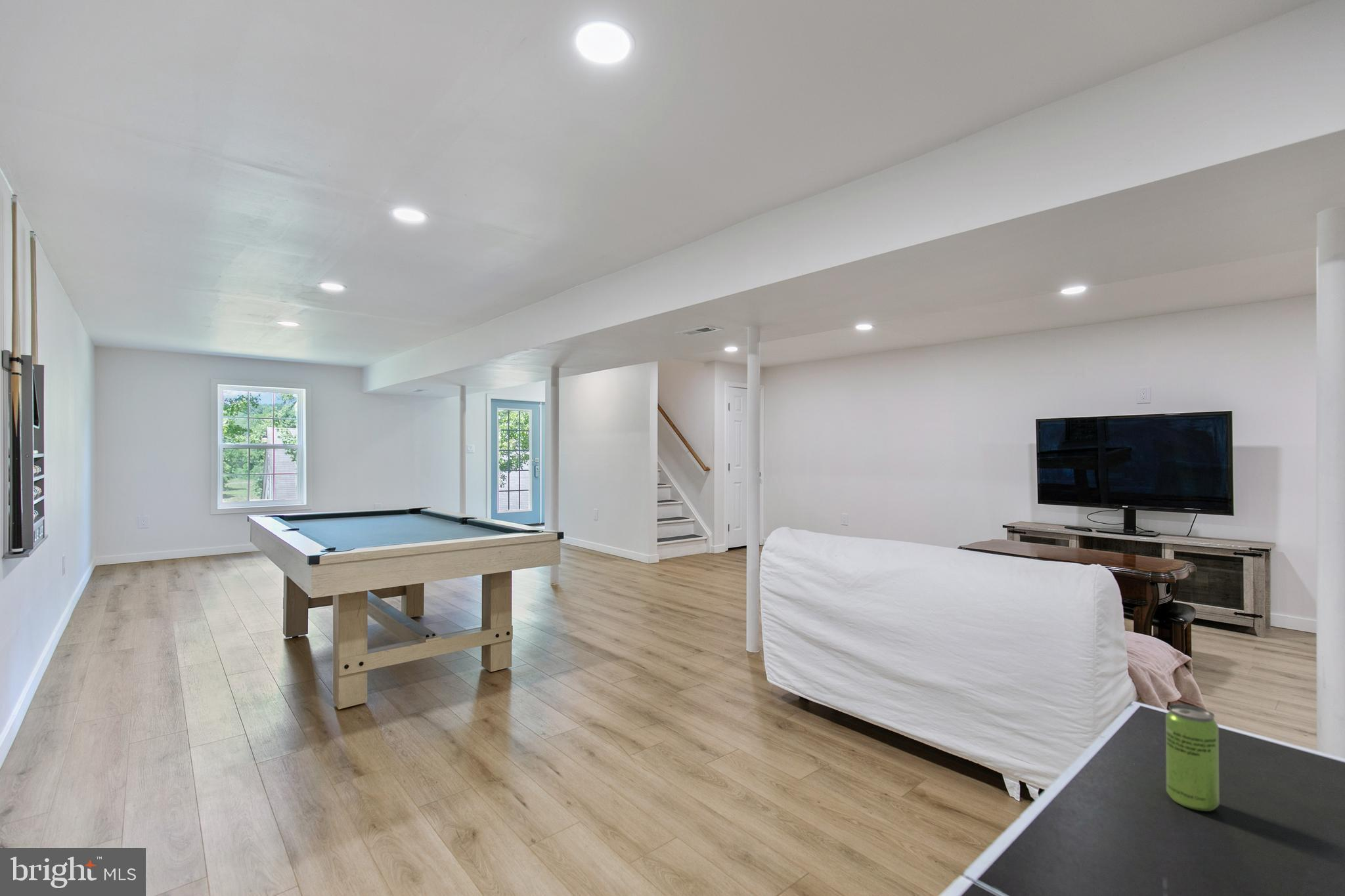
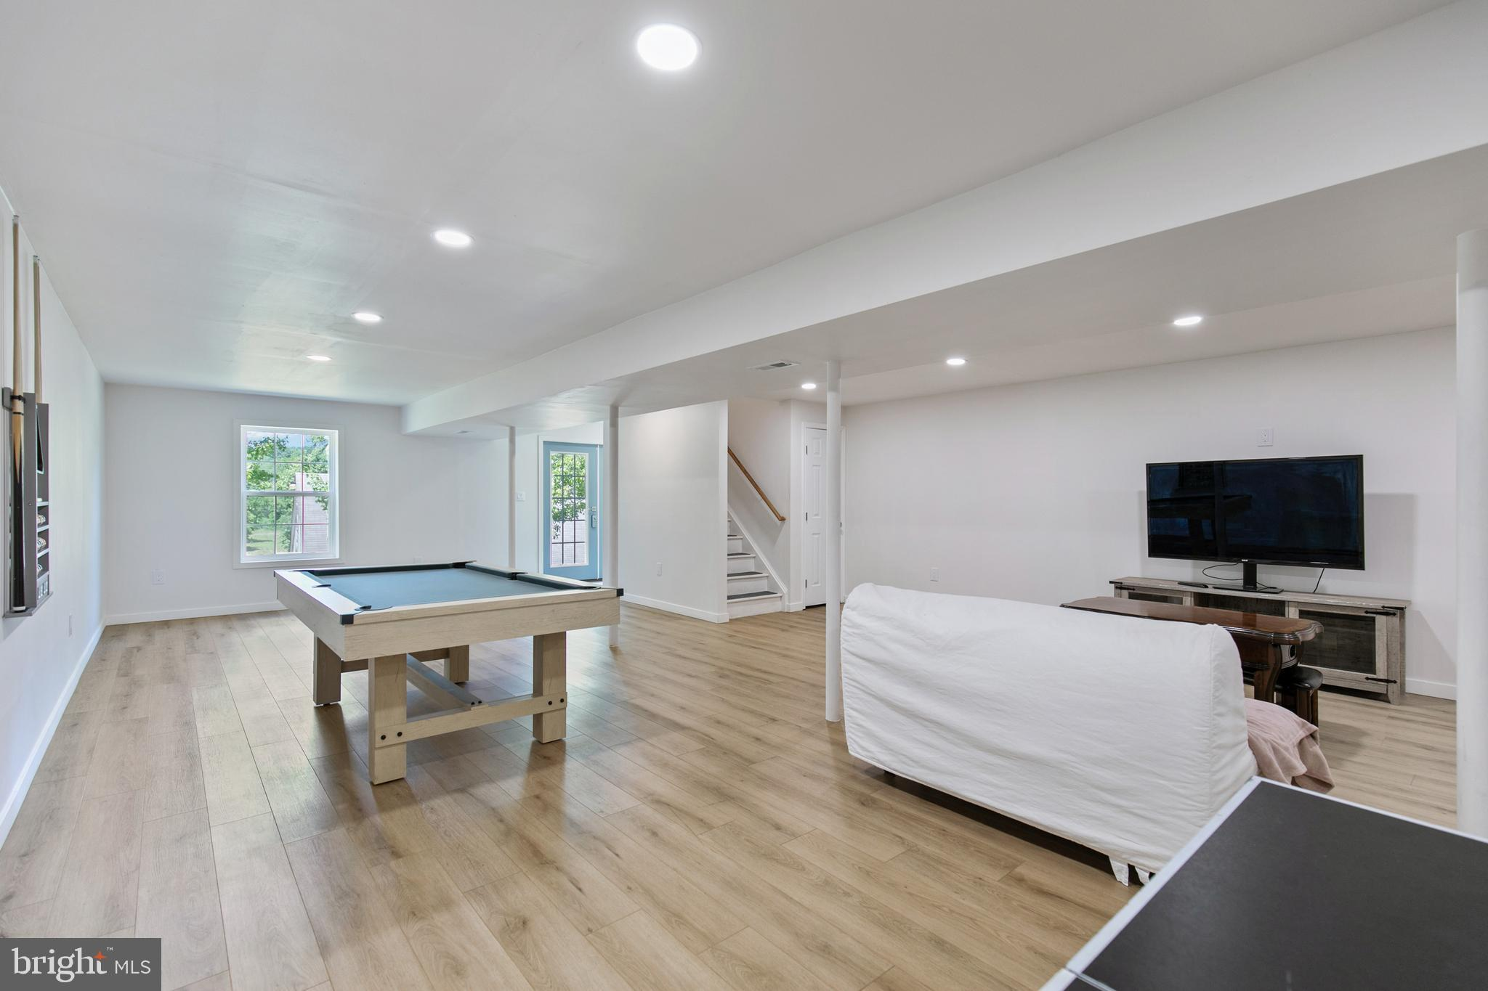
- beverage can (1191, 756)
